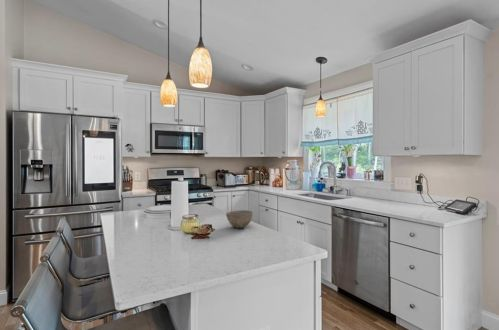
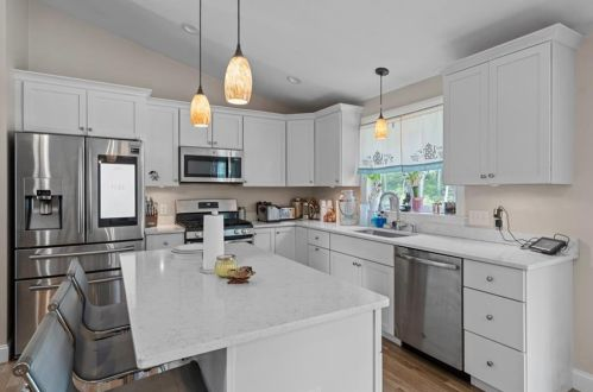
- bowl (239, 219)
